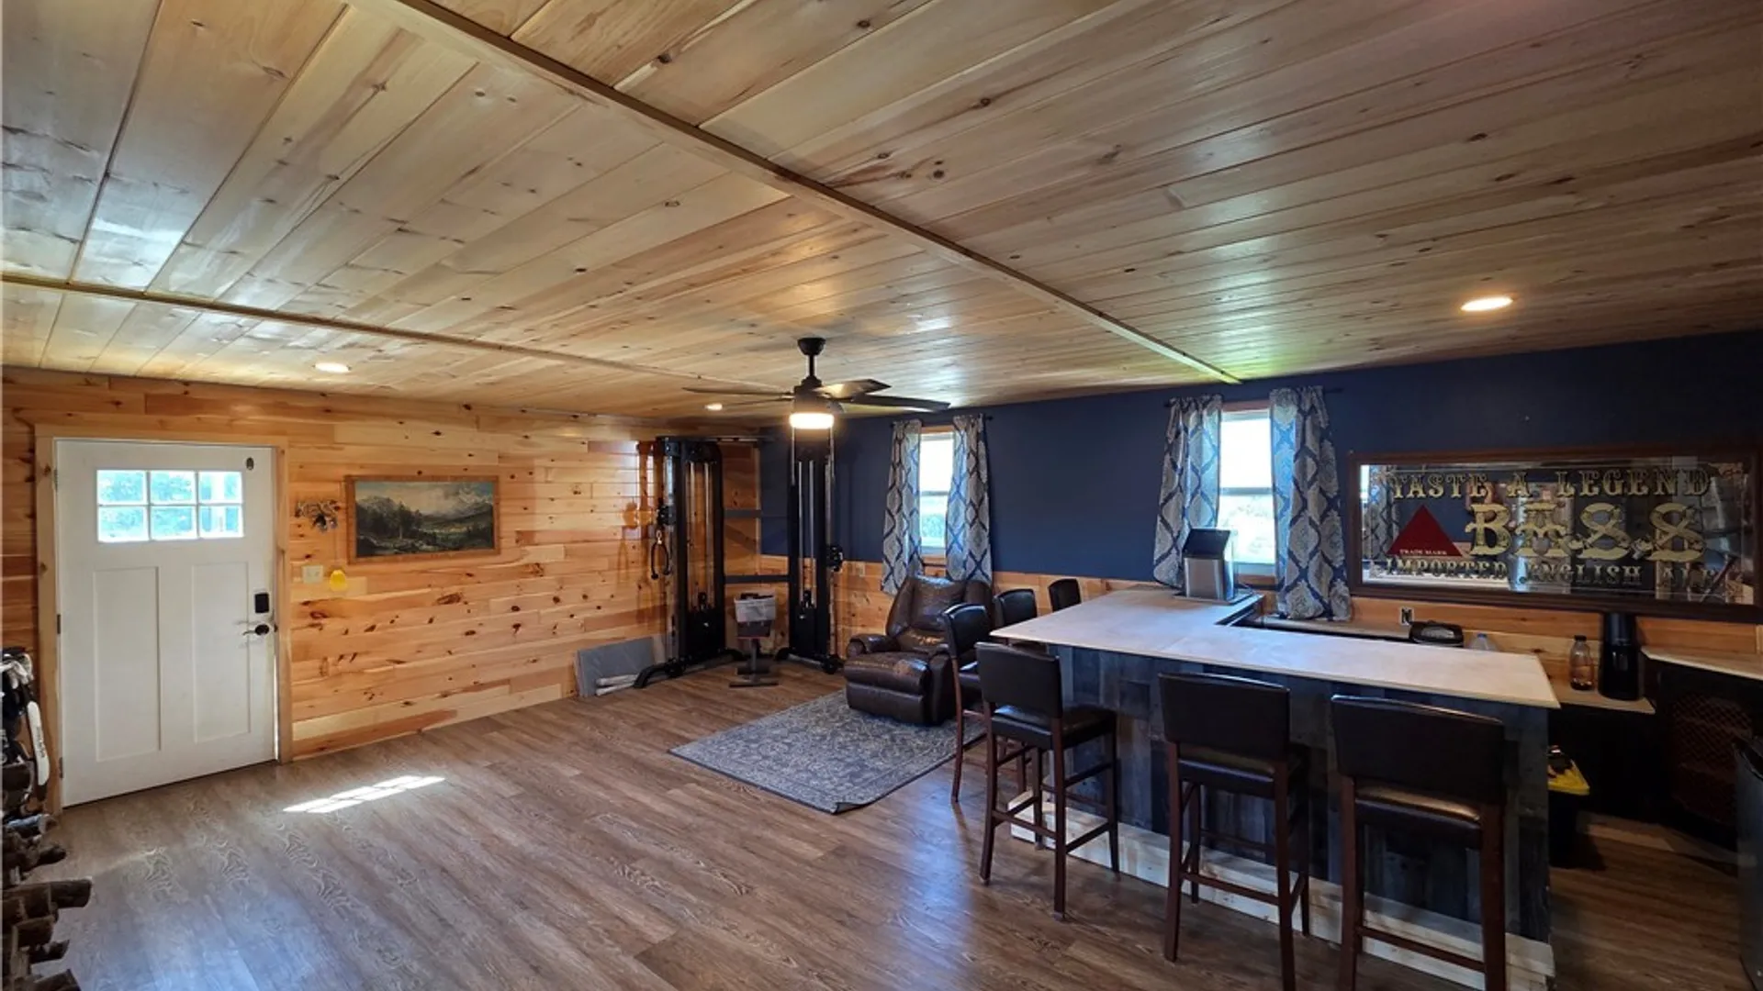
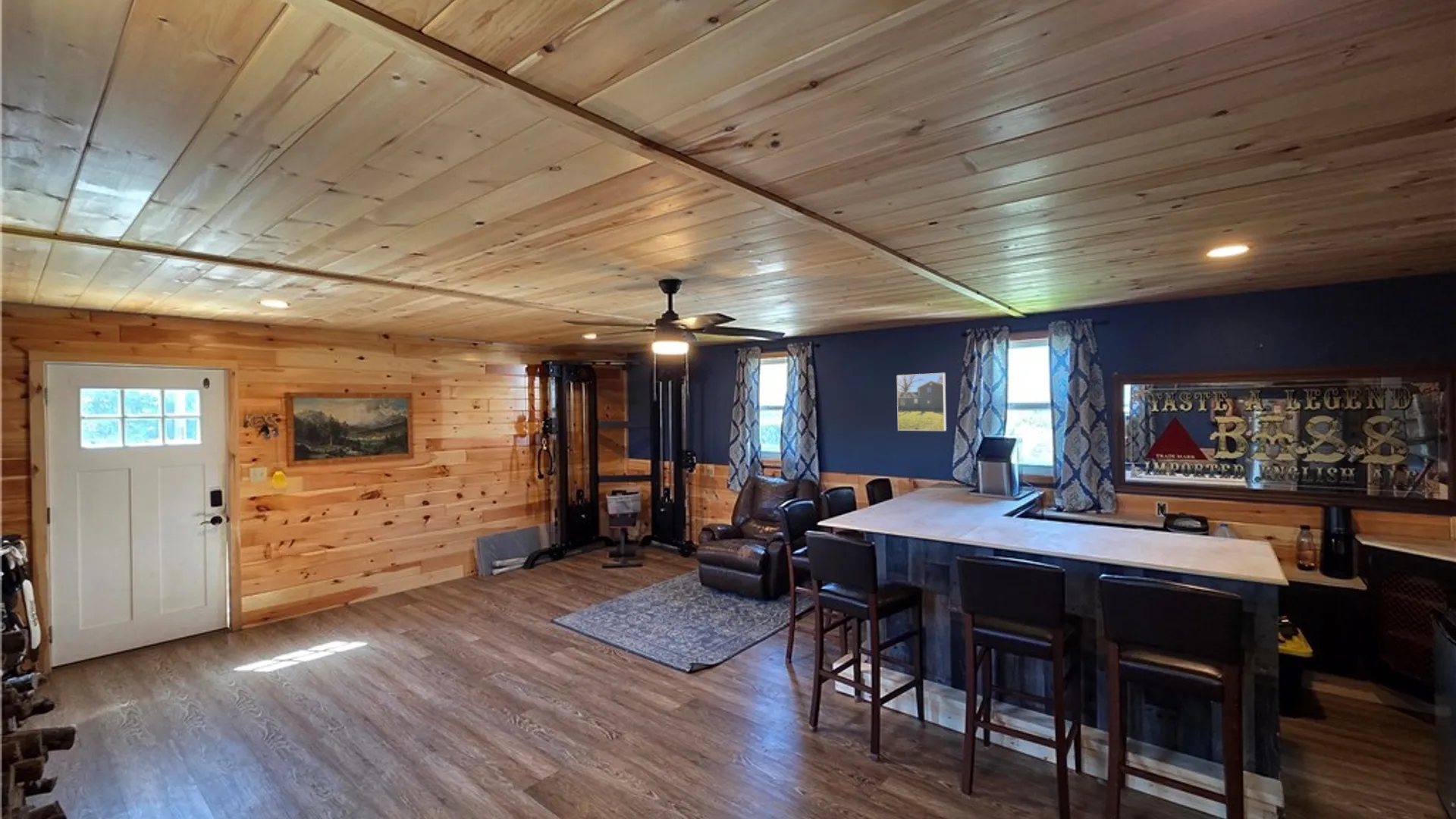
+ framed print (921, 402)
